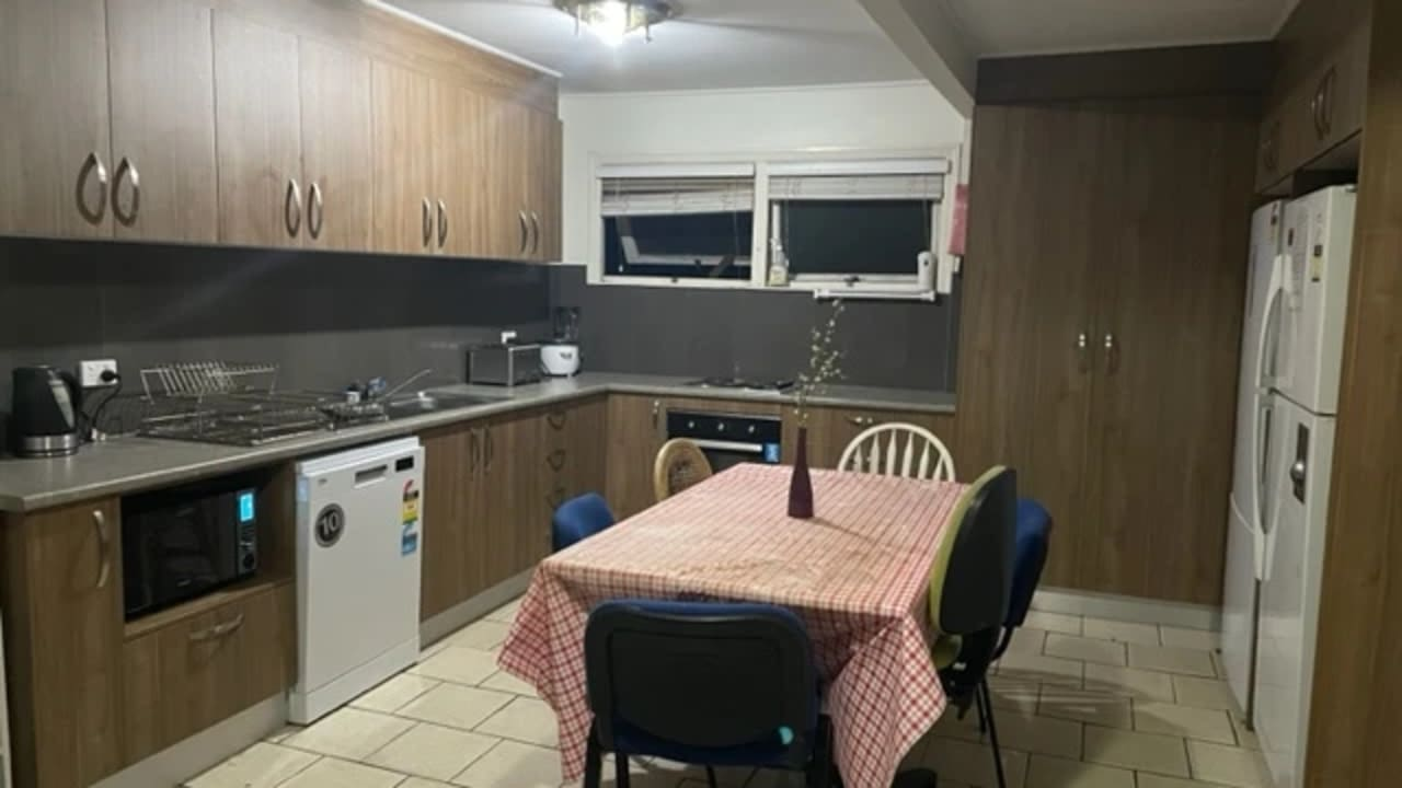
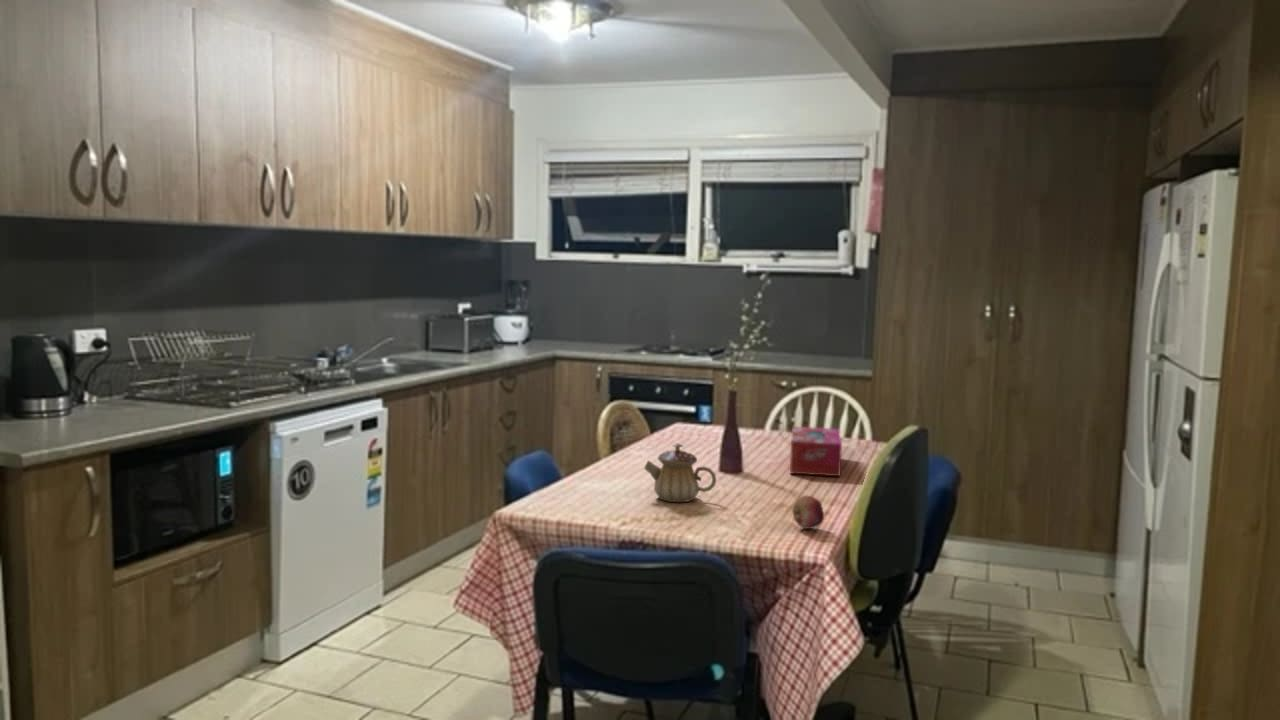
+ tissue box (815, 450)
+ fruit (808, 512)
+ teapot (680, 470)
